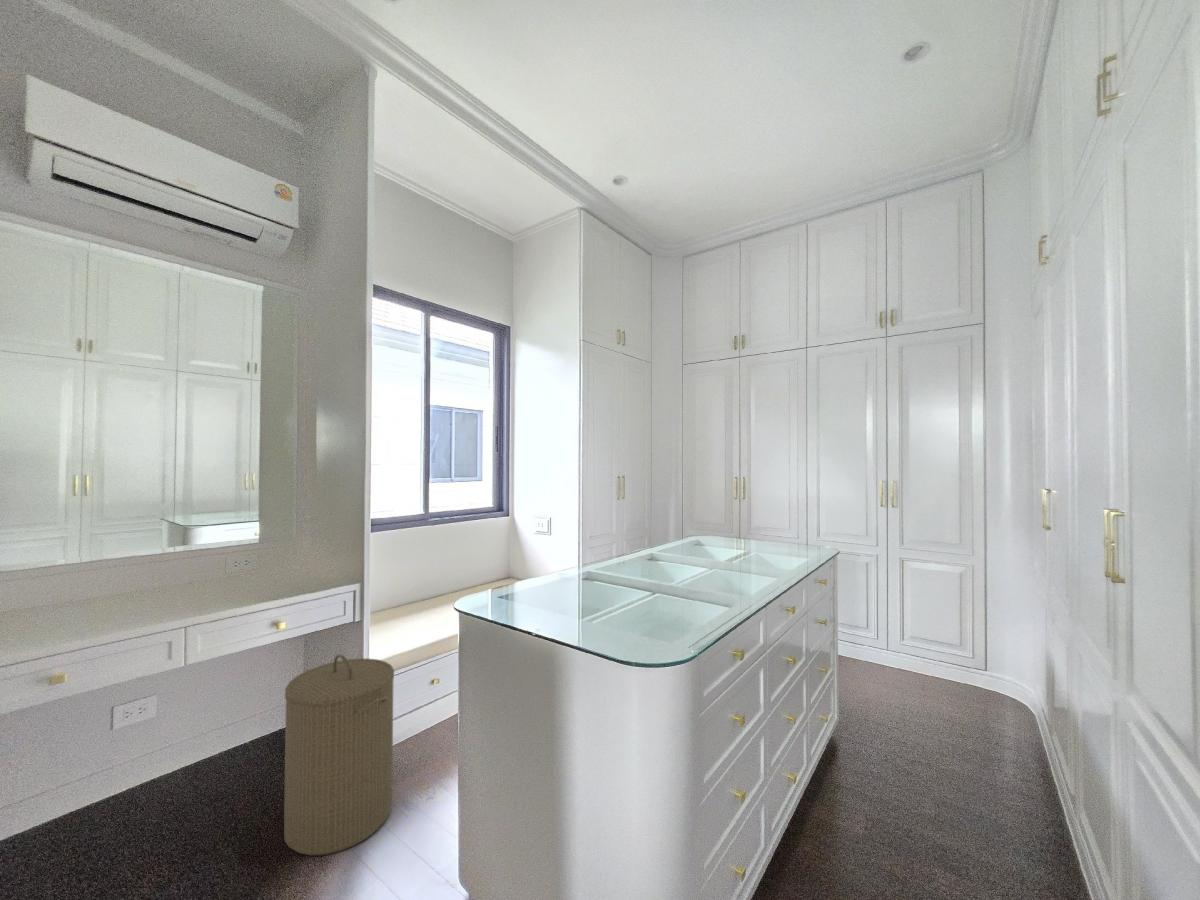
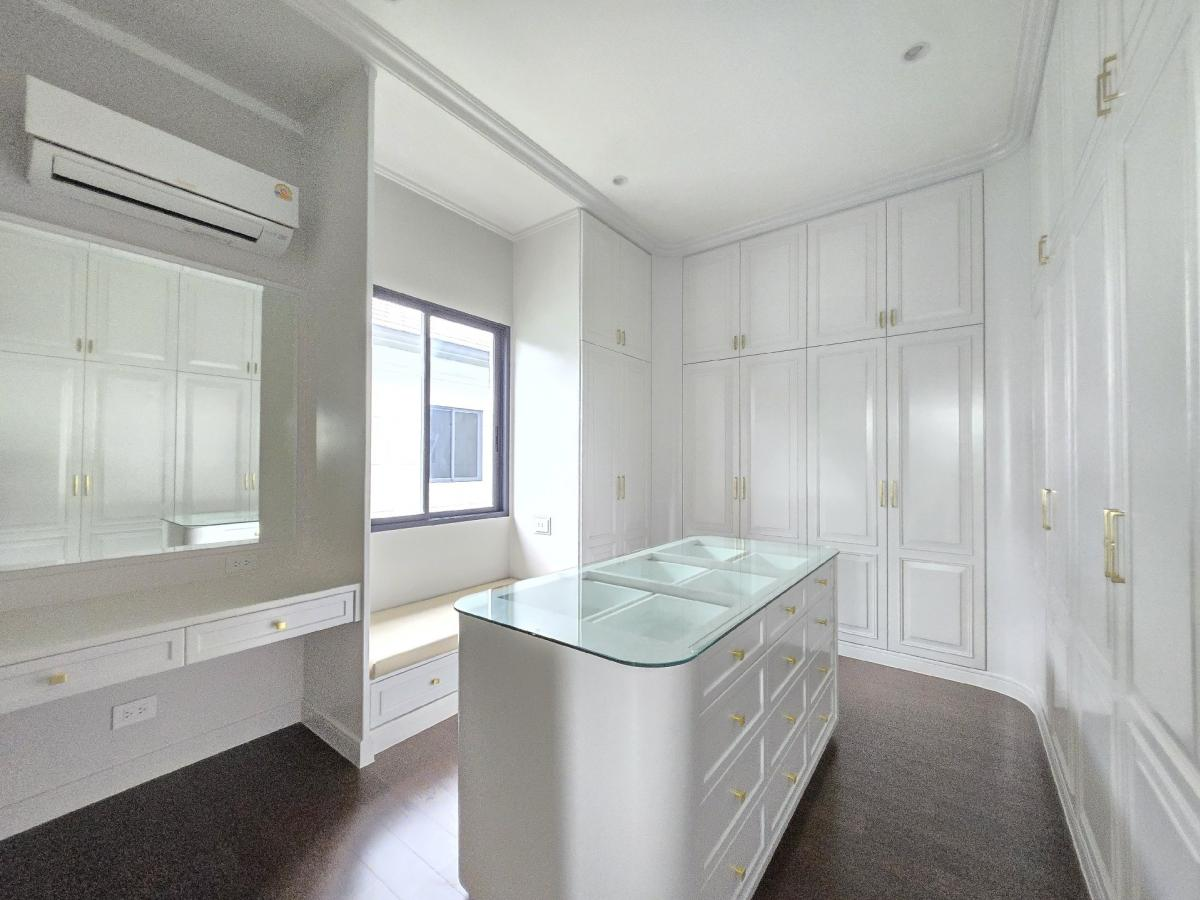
- laundry hamper (341, 736)
